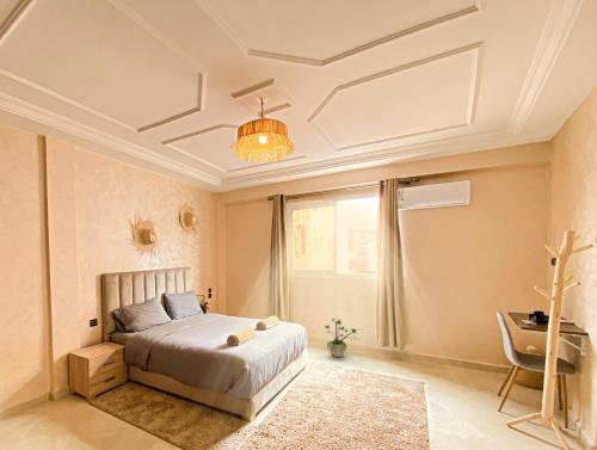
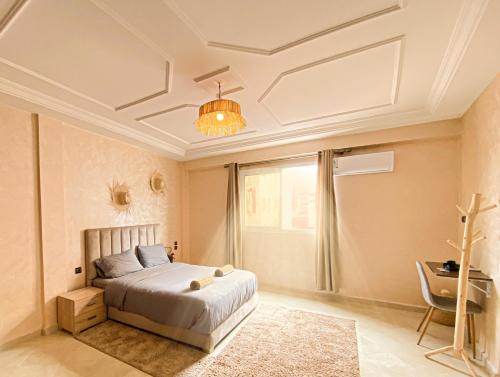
- potted plant (343, 334)
